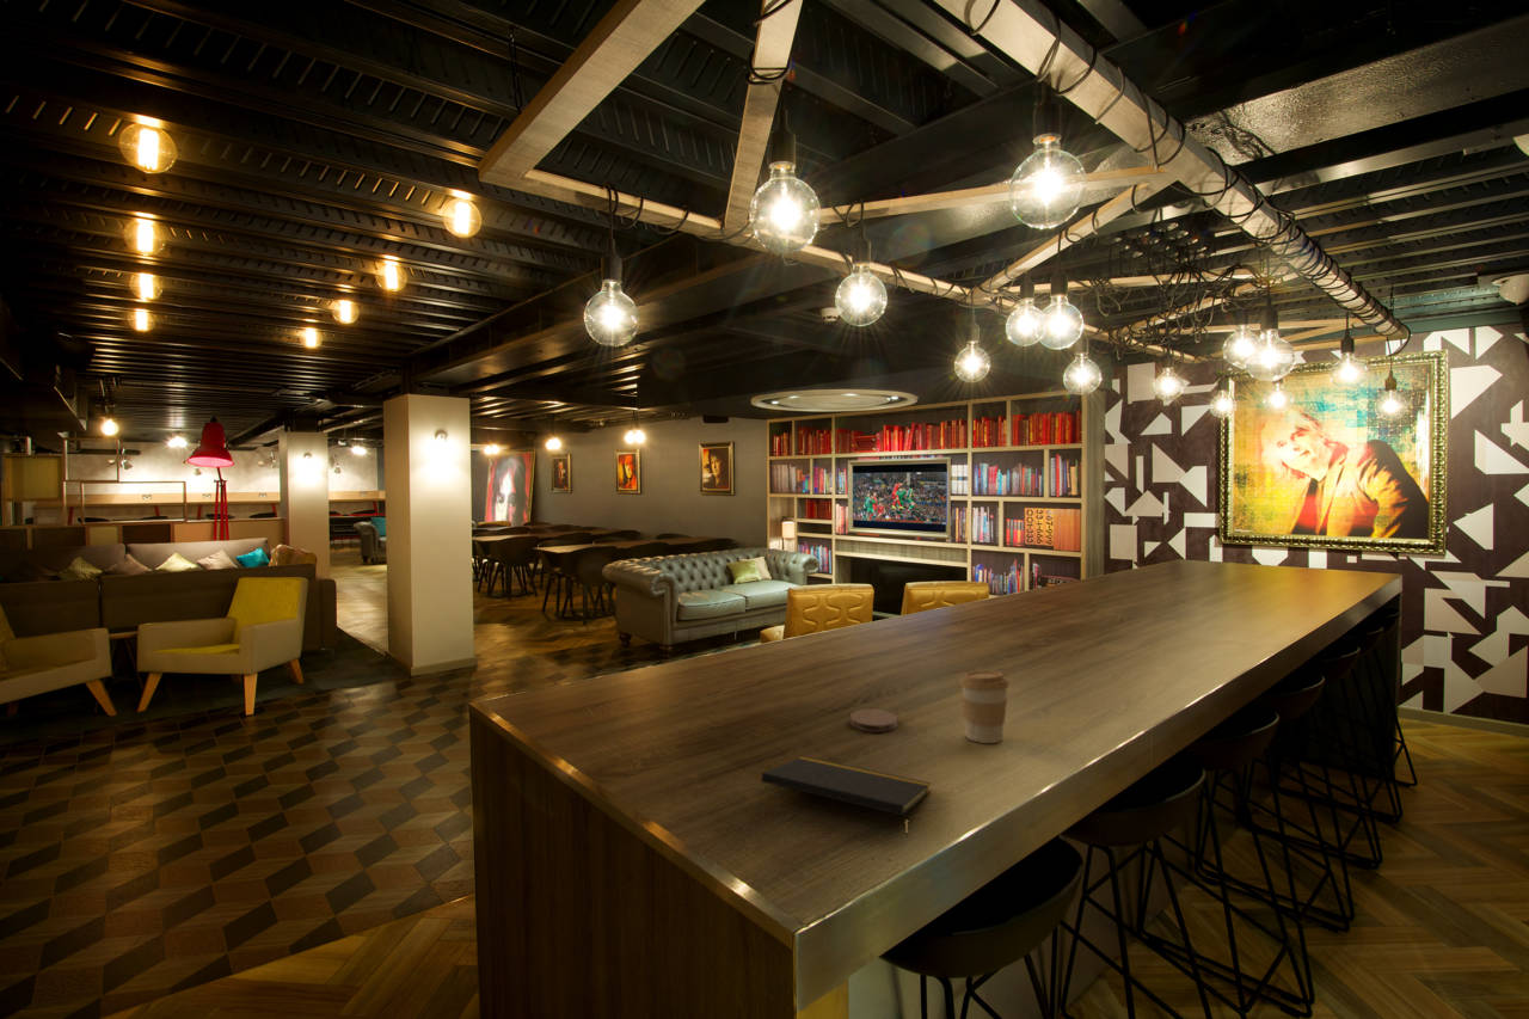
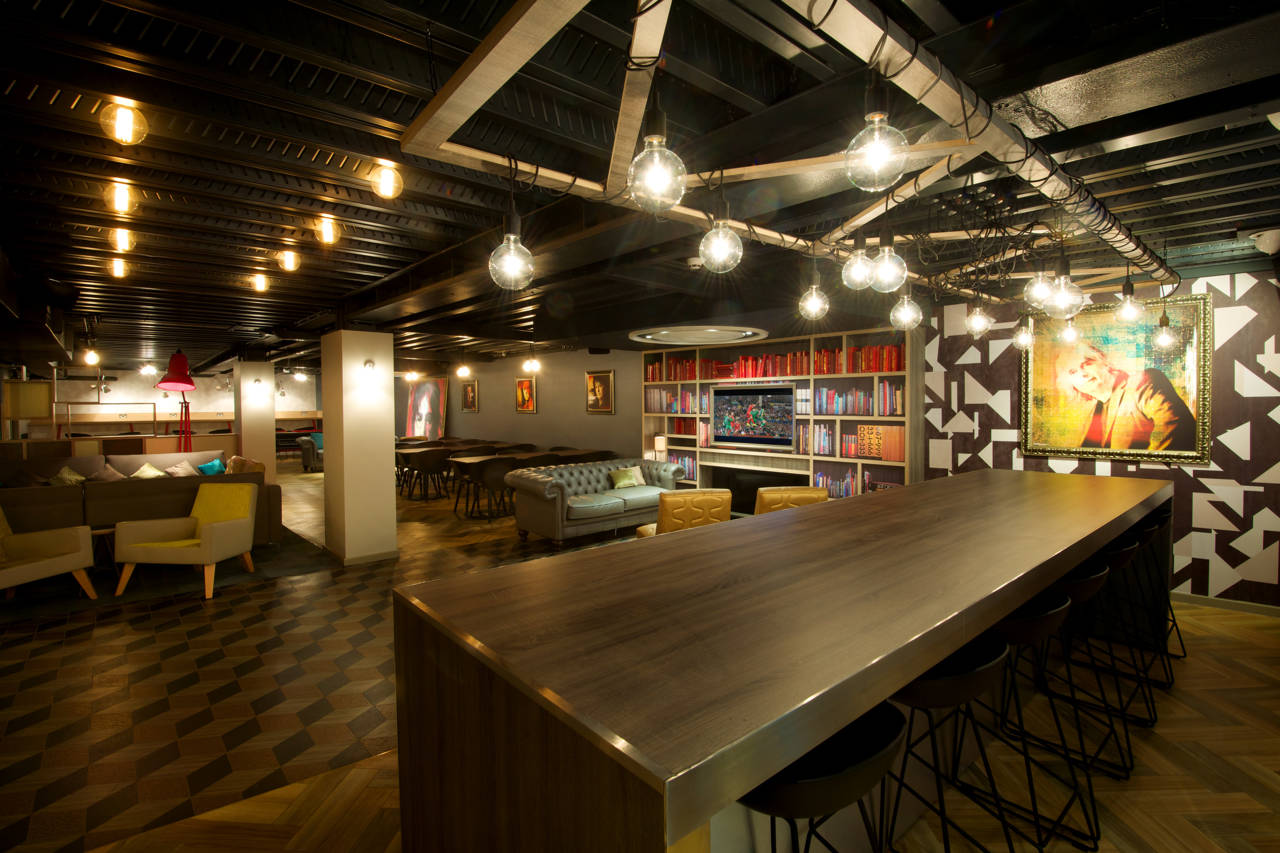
- coffee cup (983, 704)
- notepad (847, 782)
- coaster (873, 719)
